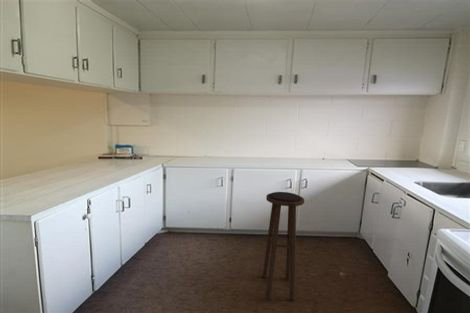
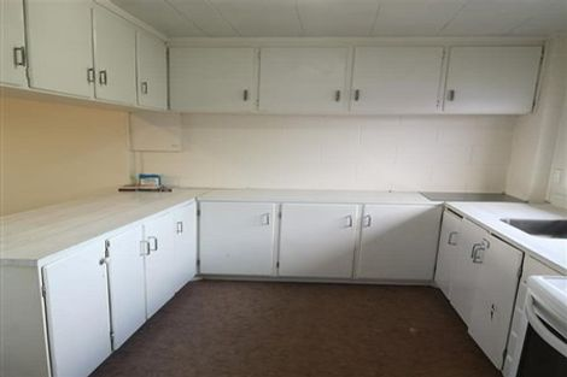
- stool (281, 245)
